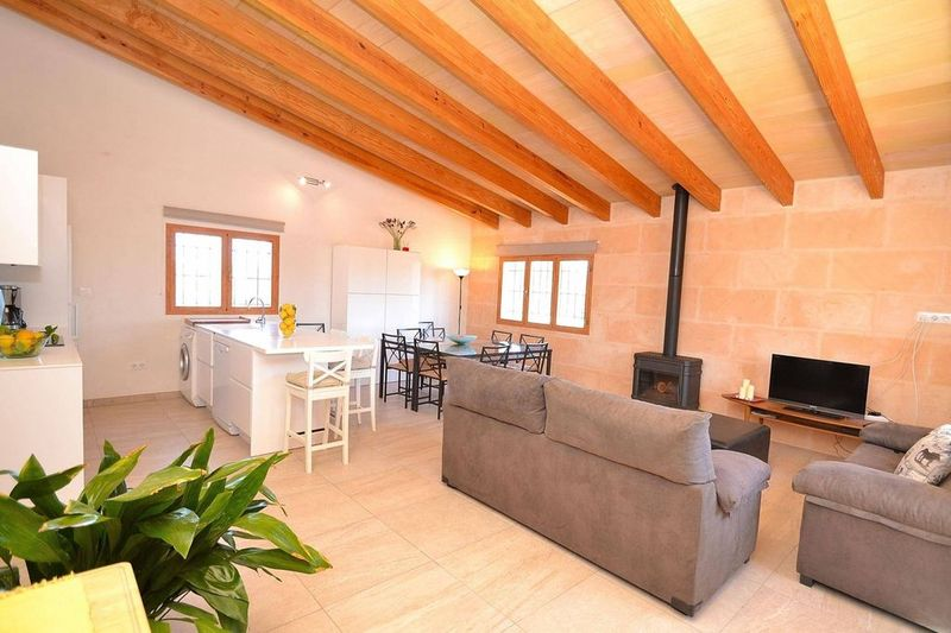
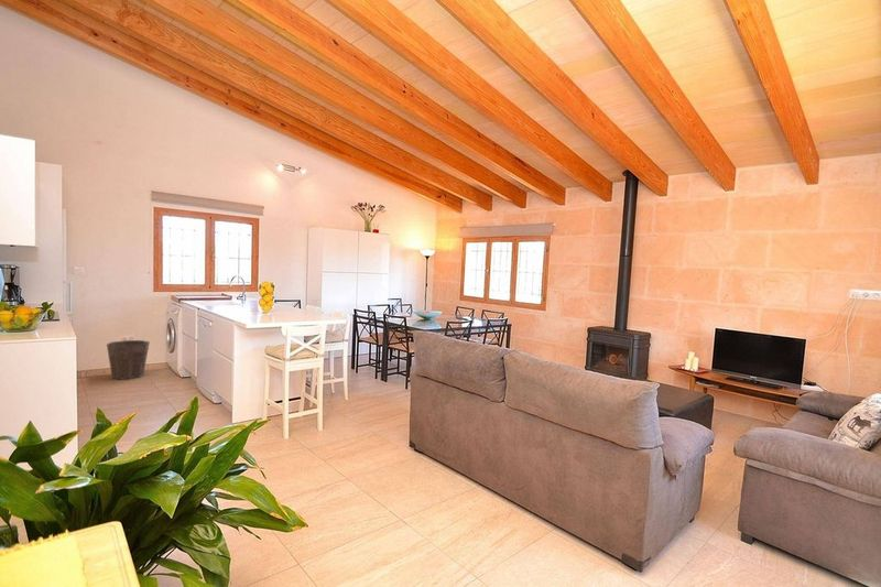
+ waste bin (128, 359)
